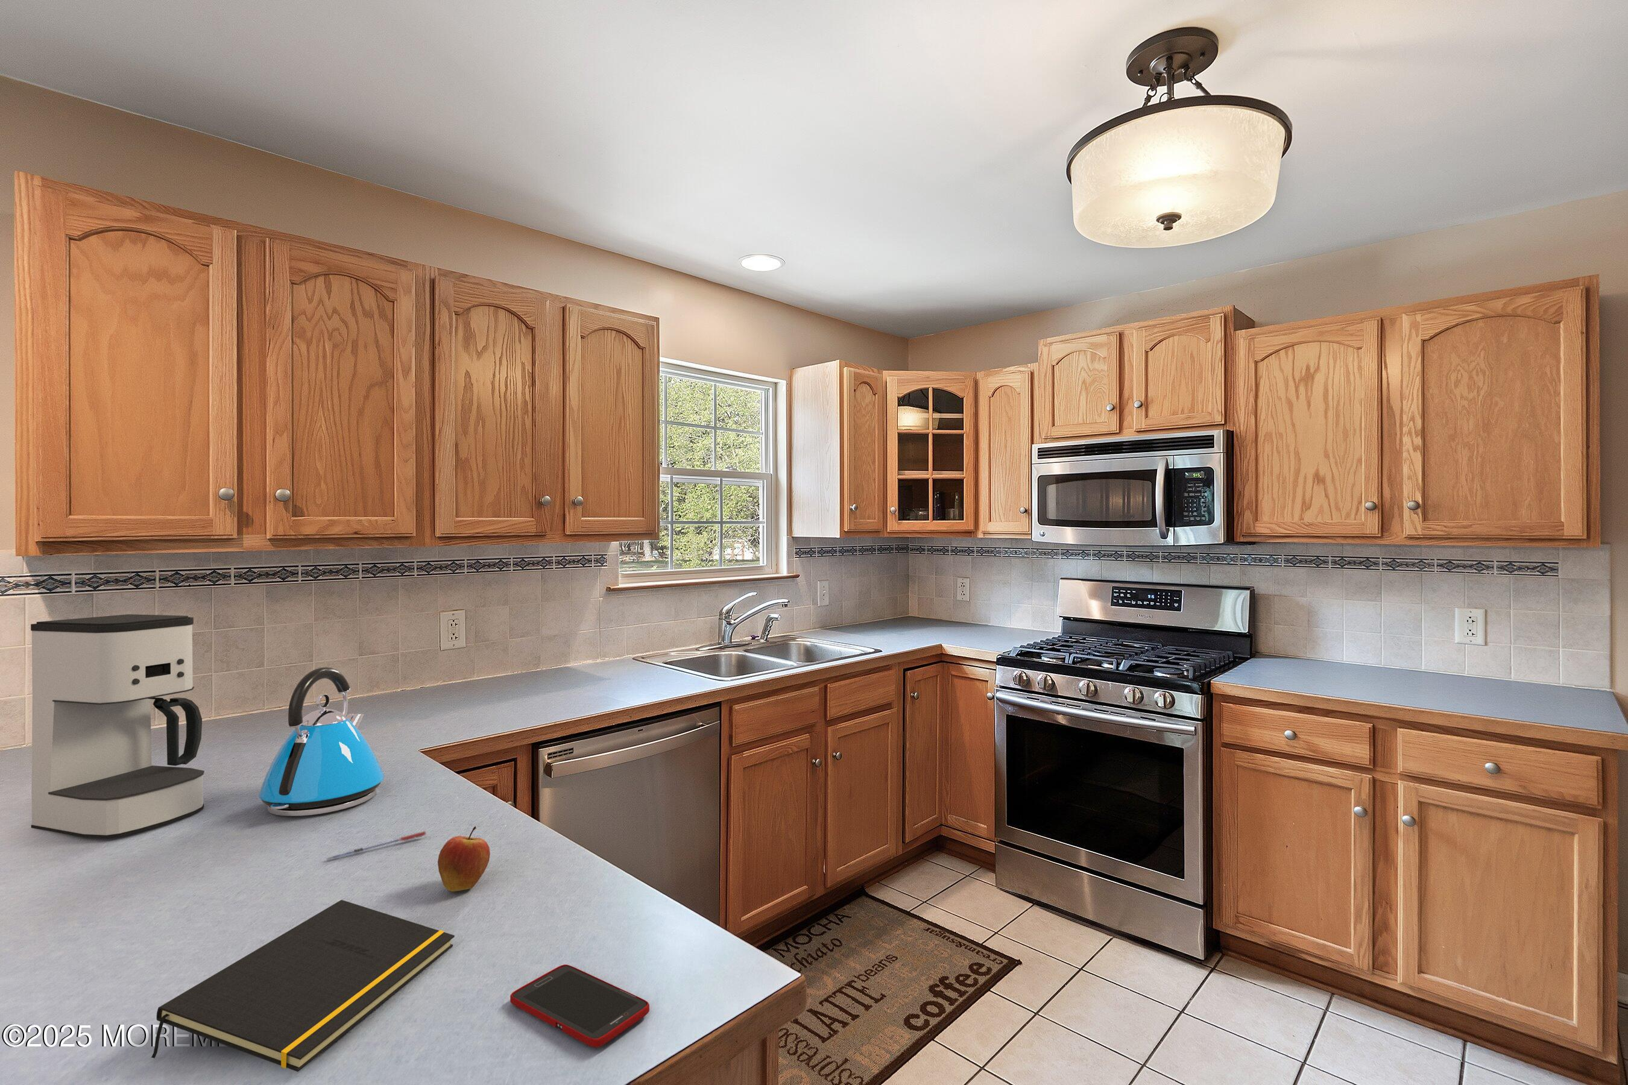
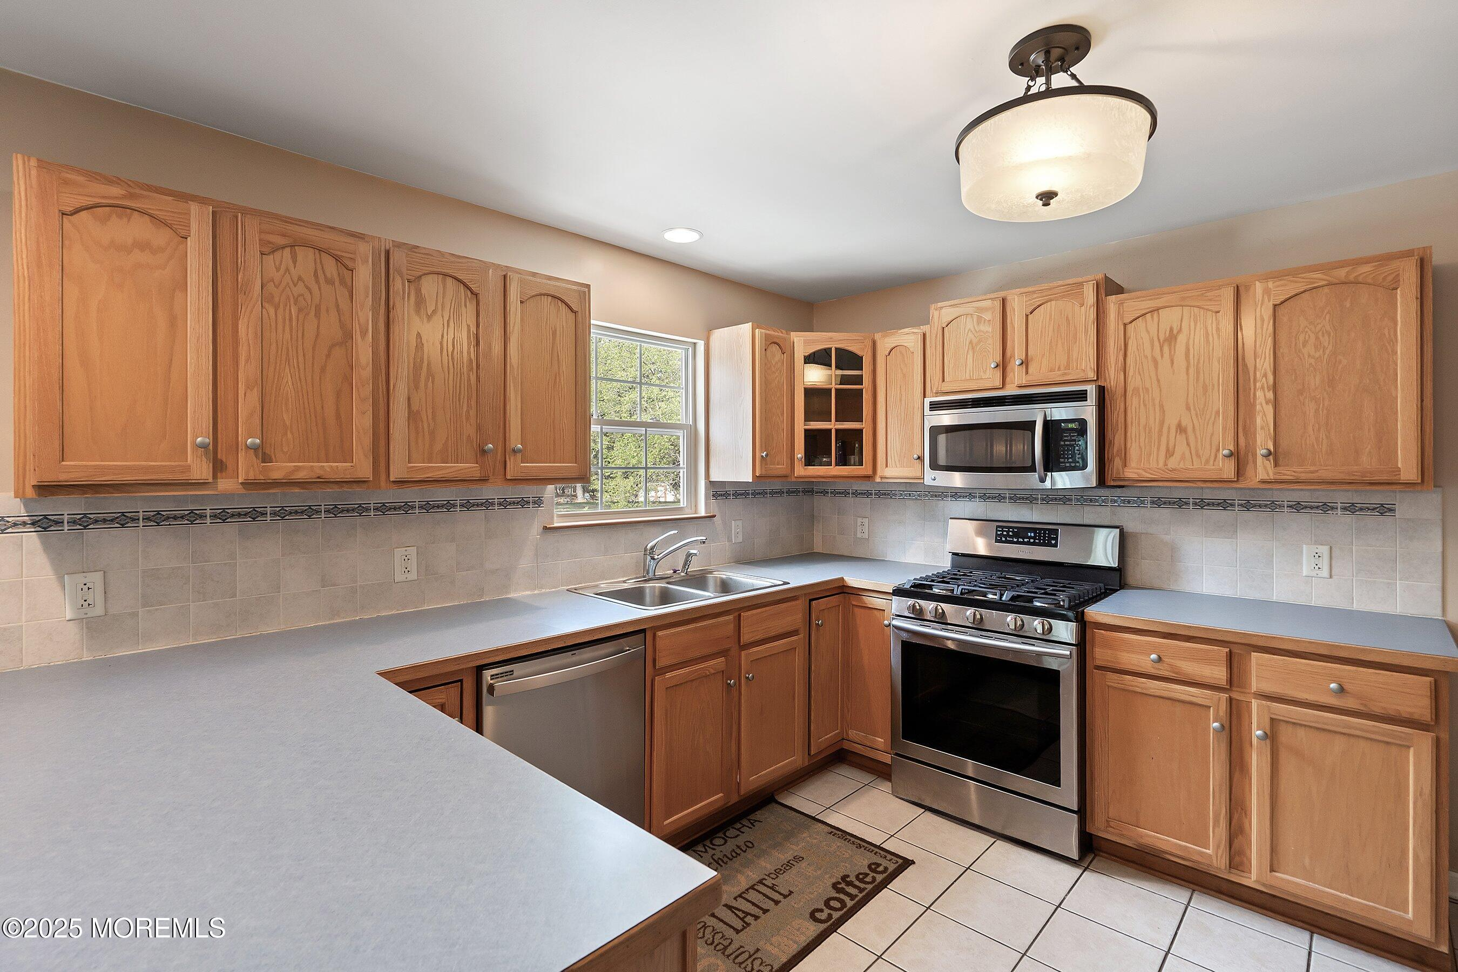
- cell phone (579, 1003)
- coffee maker (136, 716)
- fruit (464, 859)
- kettle (320, 734)
- pen (378, 845)
- notepad (322, 972)
